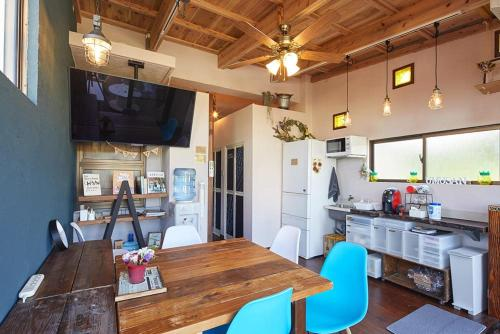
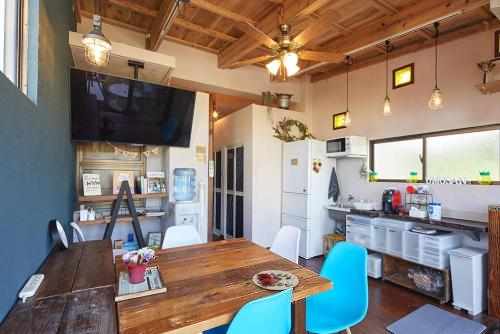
+ plate (275, 278)
